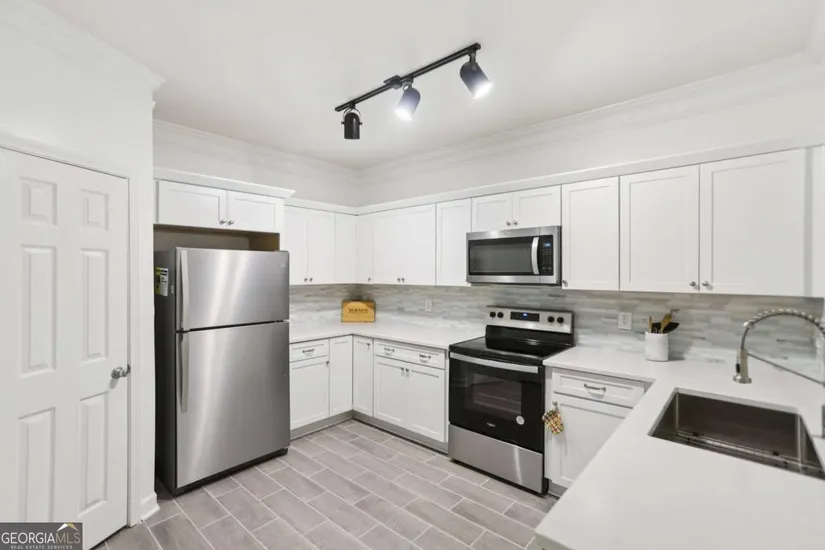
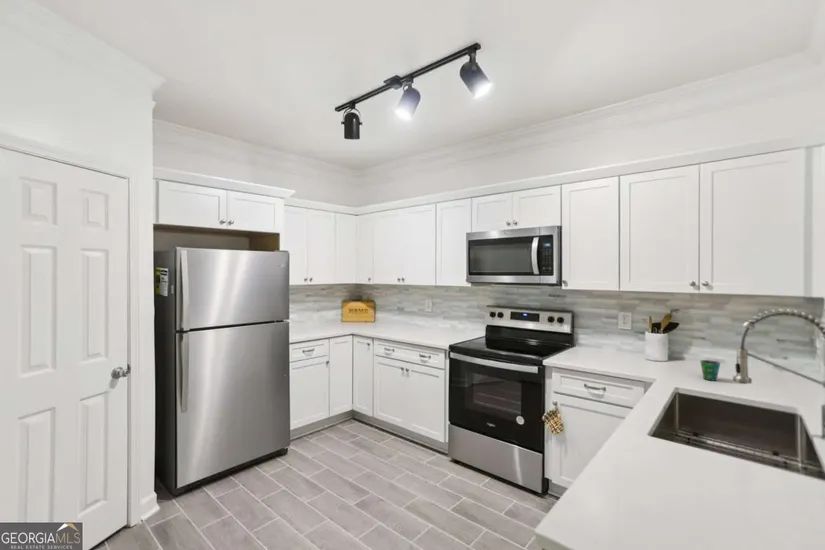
+ cup (709, 370)
